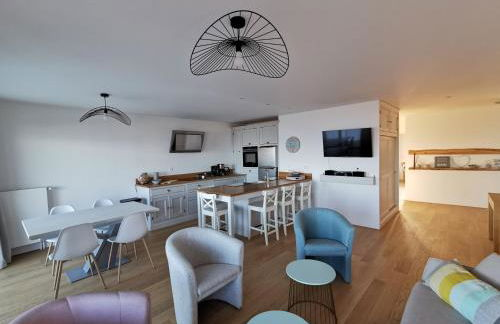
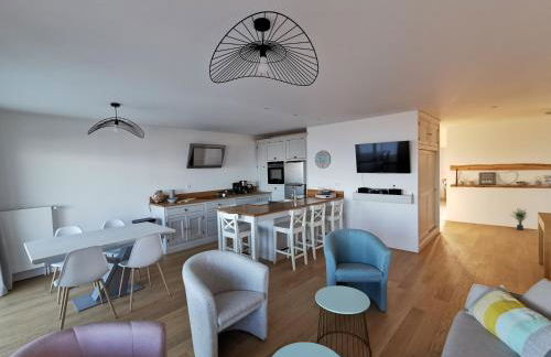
+ potted plant (518, 217)
